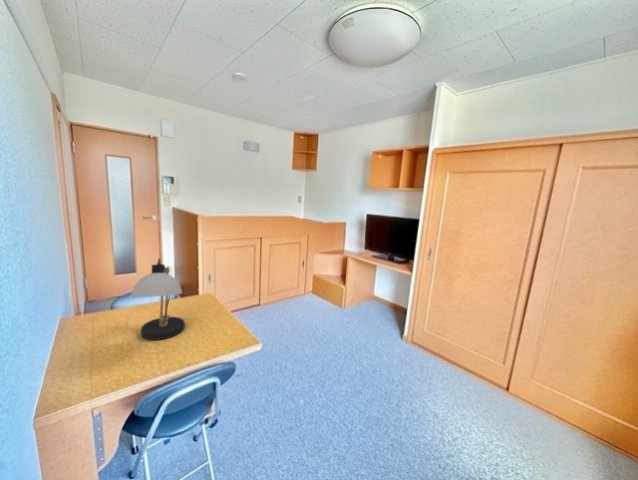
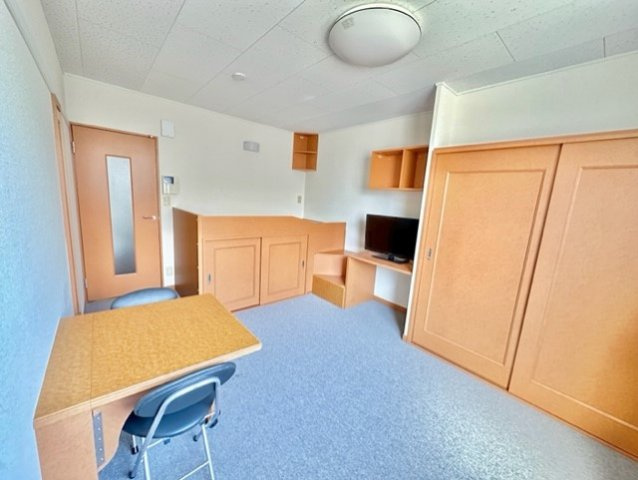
- desk lamp (161, 295)
